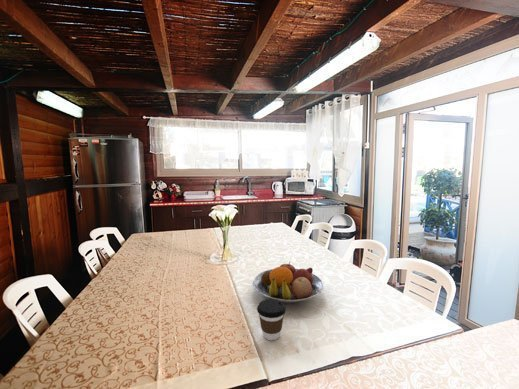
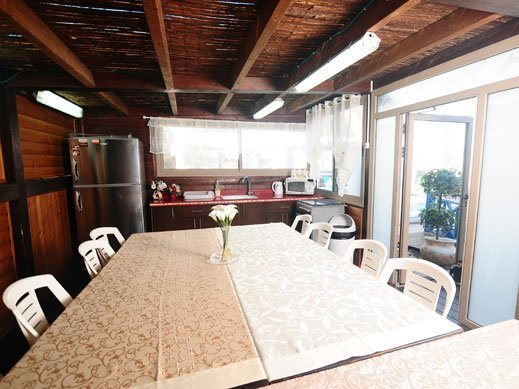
- coffee cup (271, 320)
- fruit bowl (287, 279)
